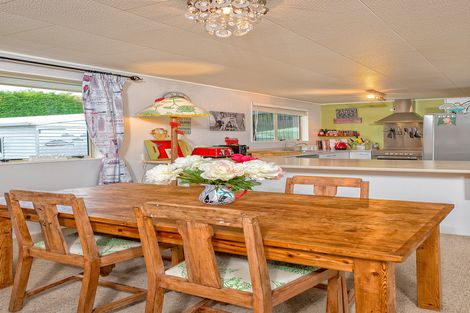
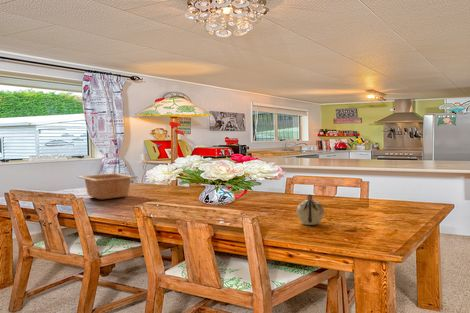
+ teapot (310, 208)
+ serving bowl (108, 186)
